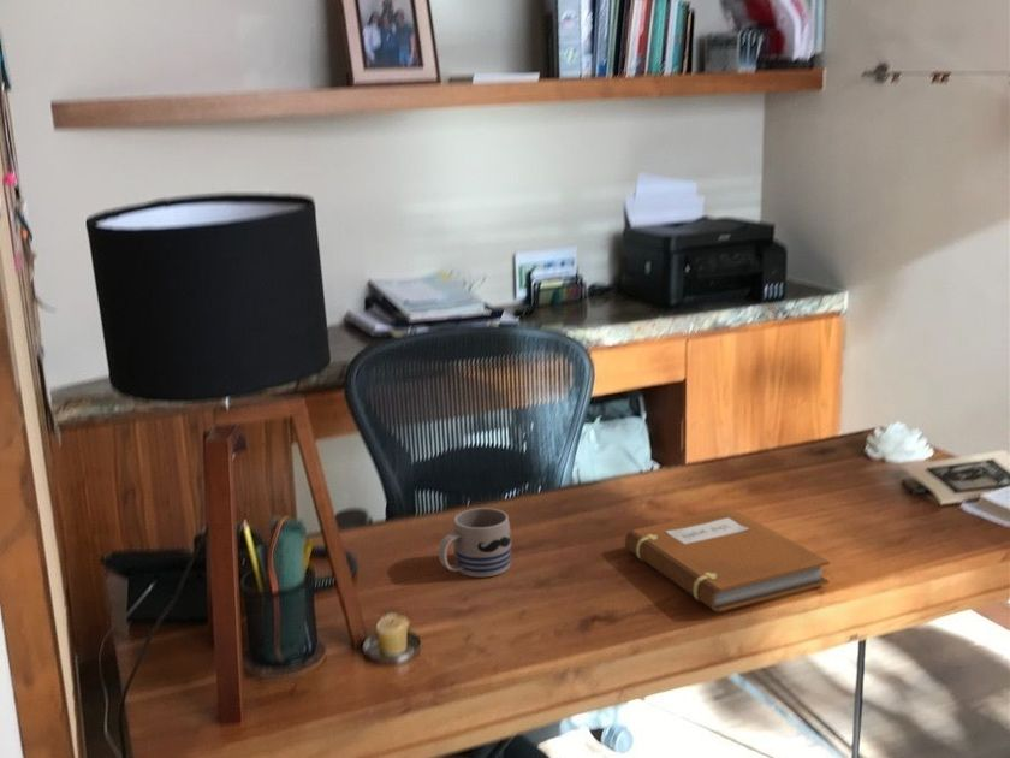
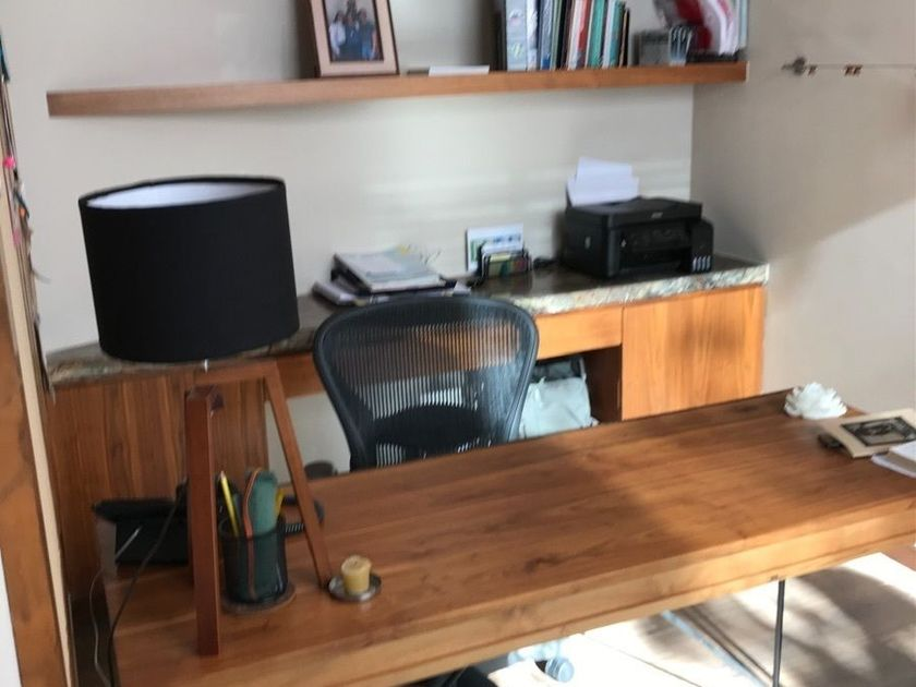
- mug (474, 544)
- notebook (719, 555)
